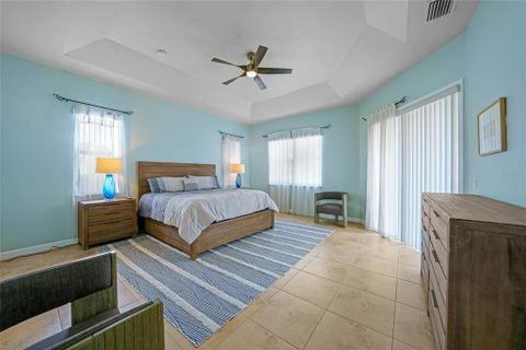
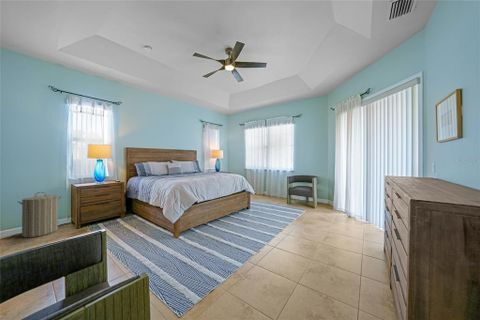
+ laundry hamper (41, 212)
